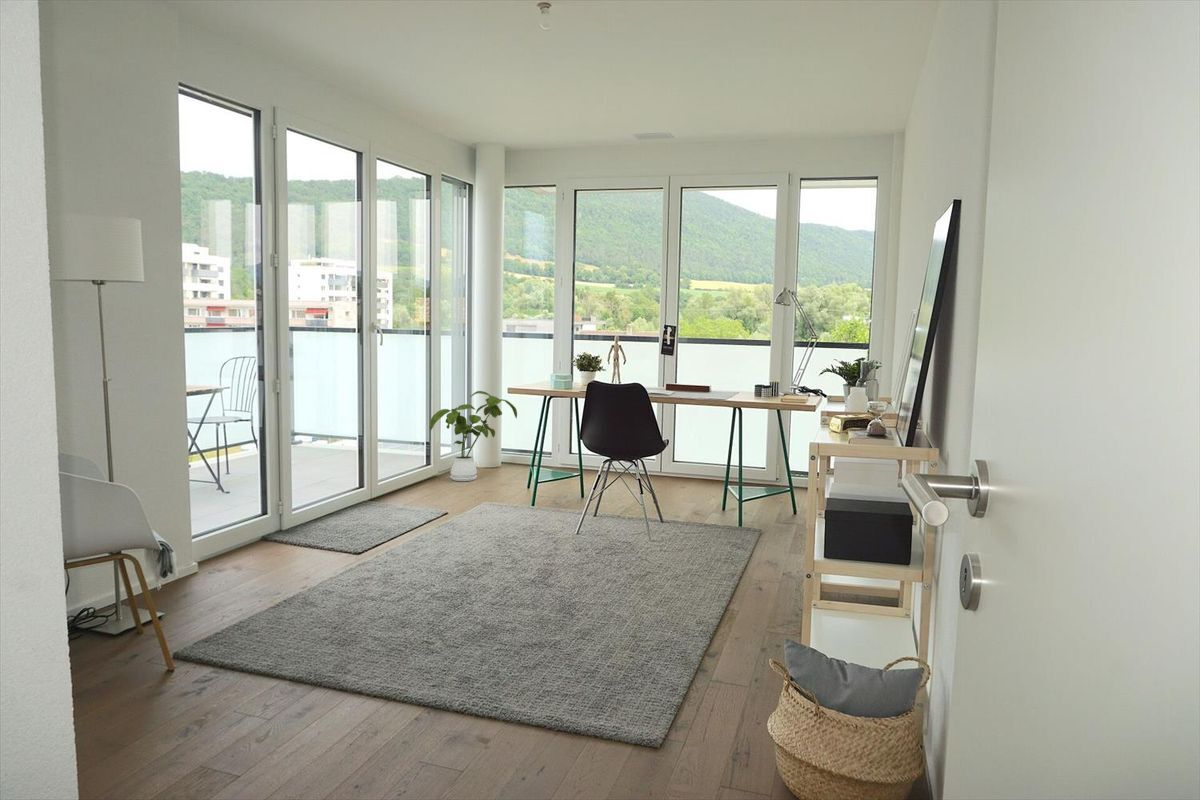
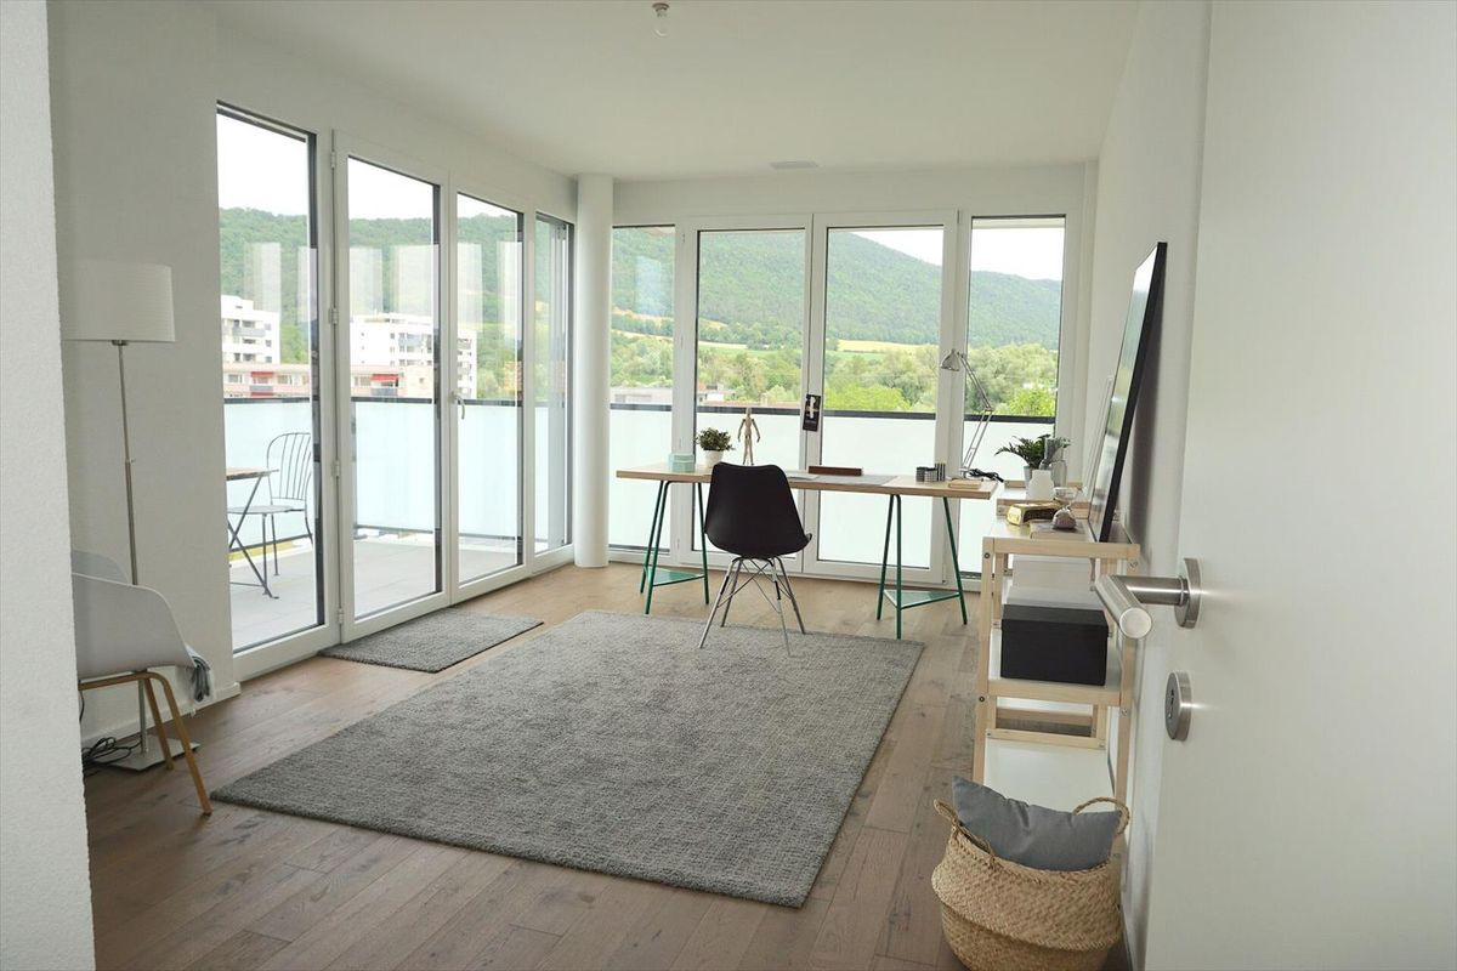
- house plant (478, 435)
